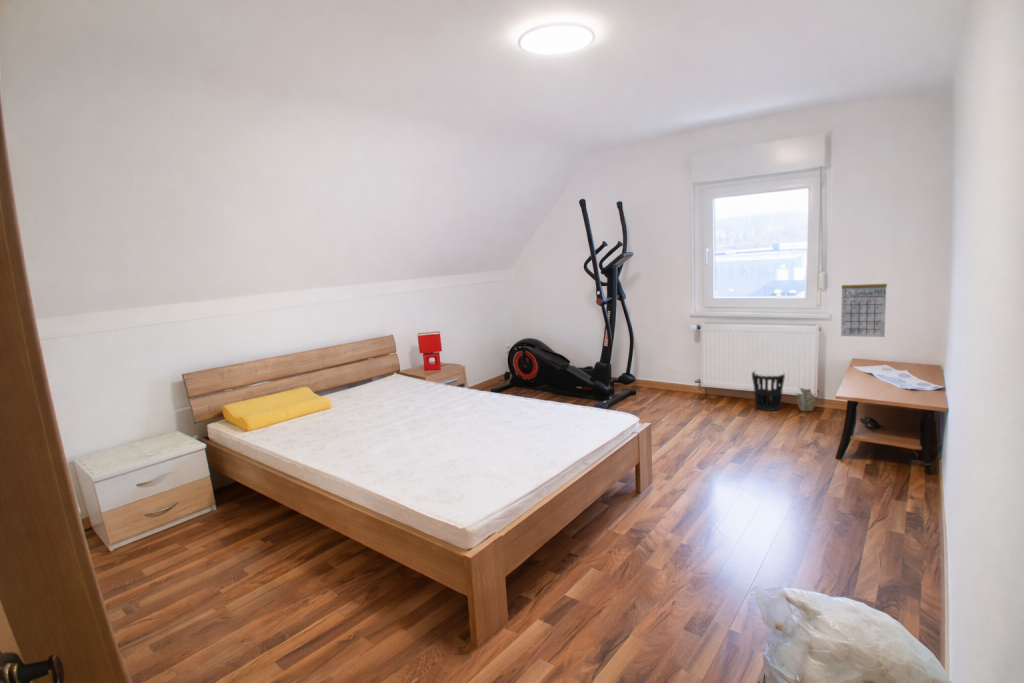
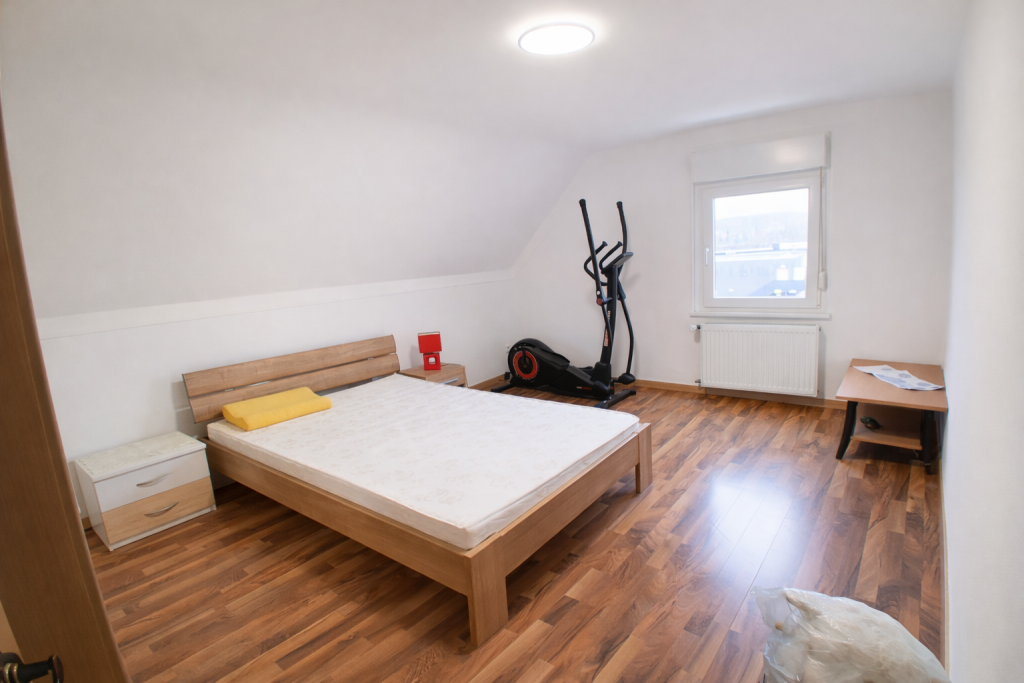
- calendar (863, 304)
- plant pot (806, 398)
- wastebasket (768, 390)
